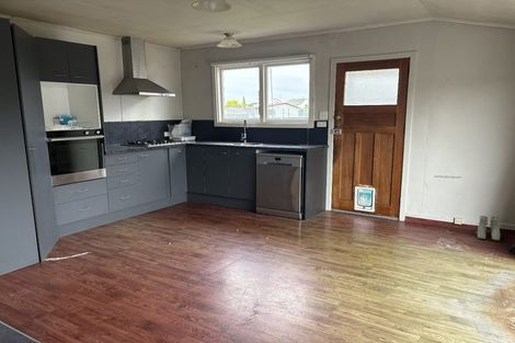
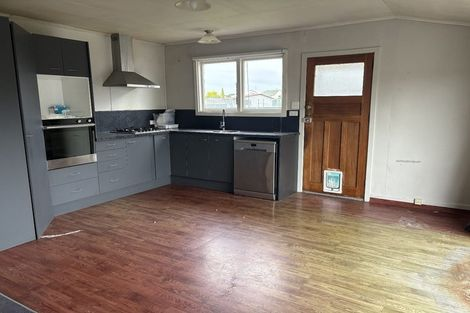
- boots (490, 226)
